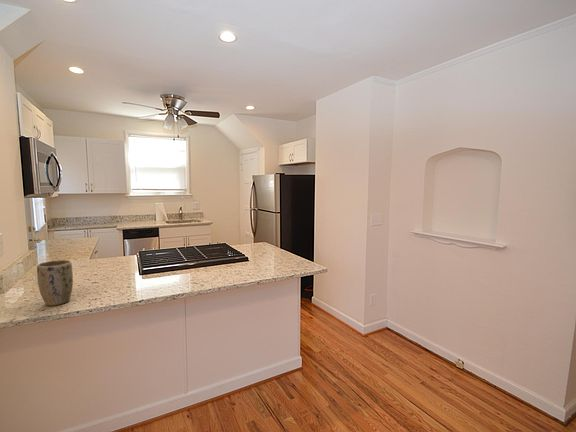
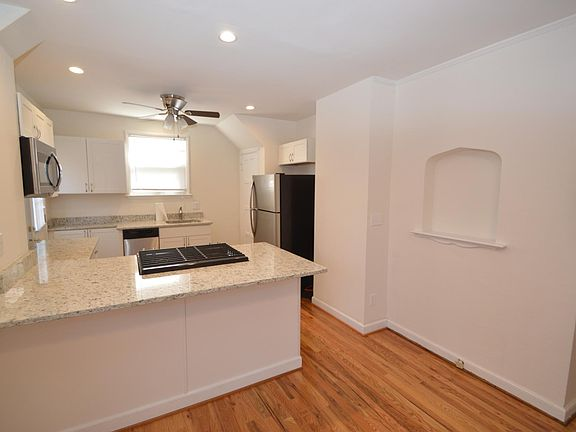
- plant pot (56, 282)
